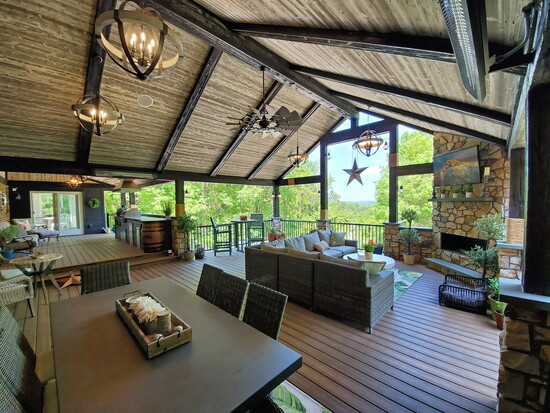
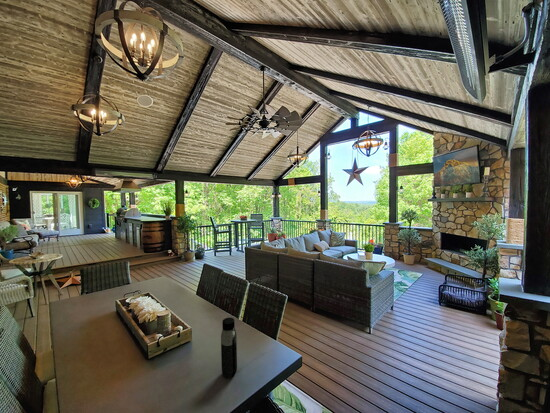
+ water bottle (228, 346)
